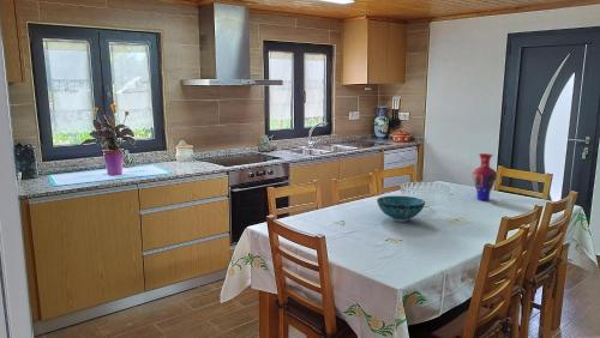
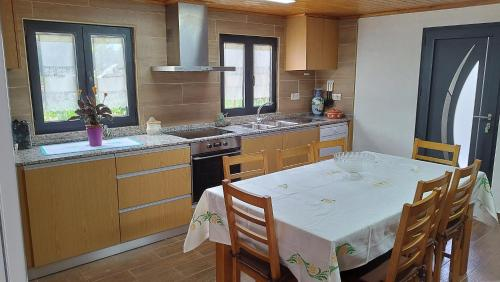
- decorative bowl (400, 210)
- vase (484, 176)
